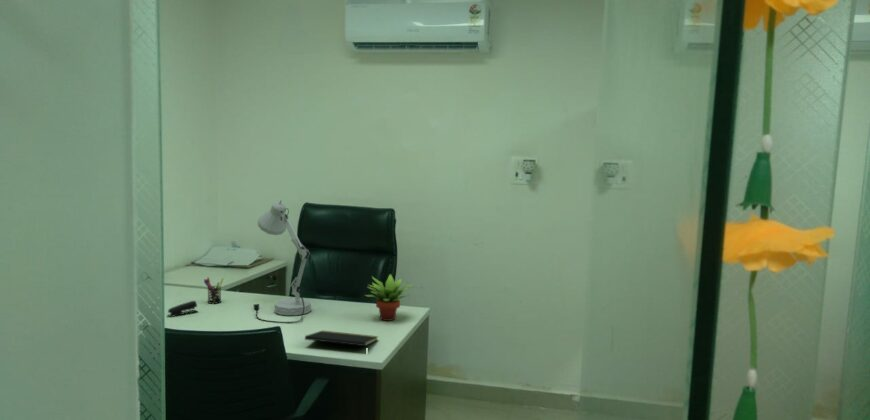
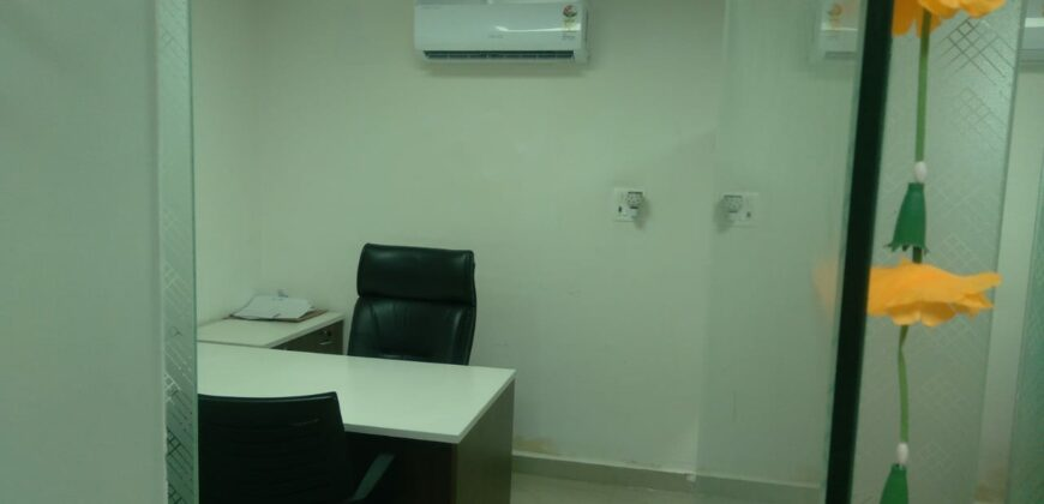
- succulent plant (389, 297)
- pen holder (214, 289)
- desk lamp (296, 247)
- stapler (182, 308)
- notepad (342, 338)
